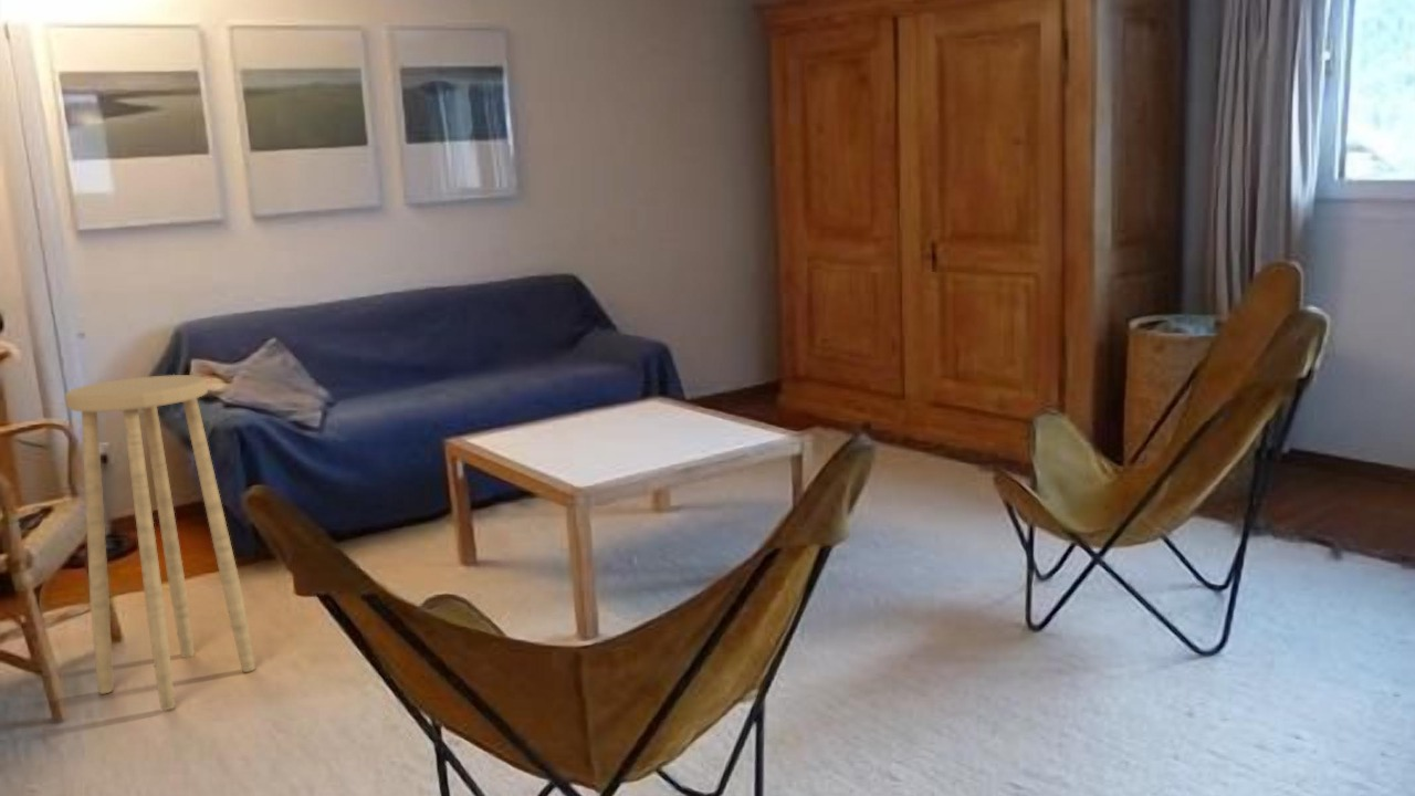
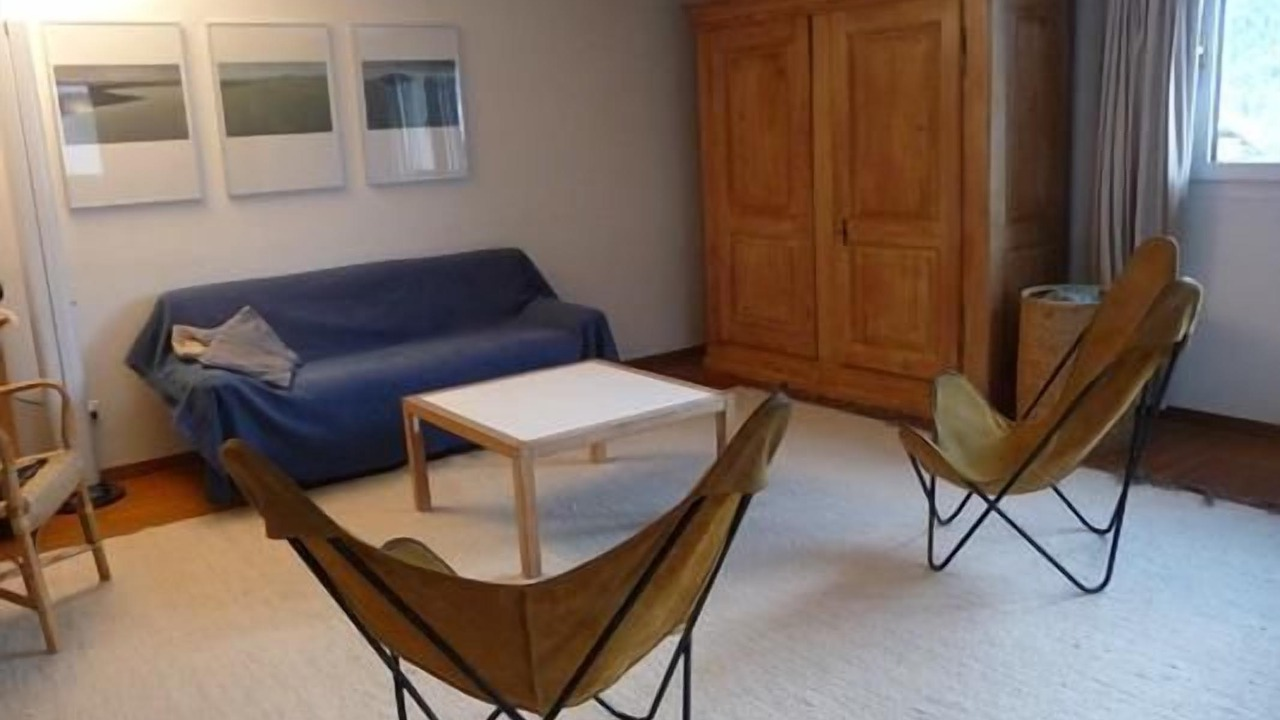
- stool (155, 538)
